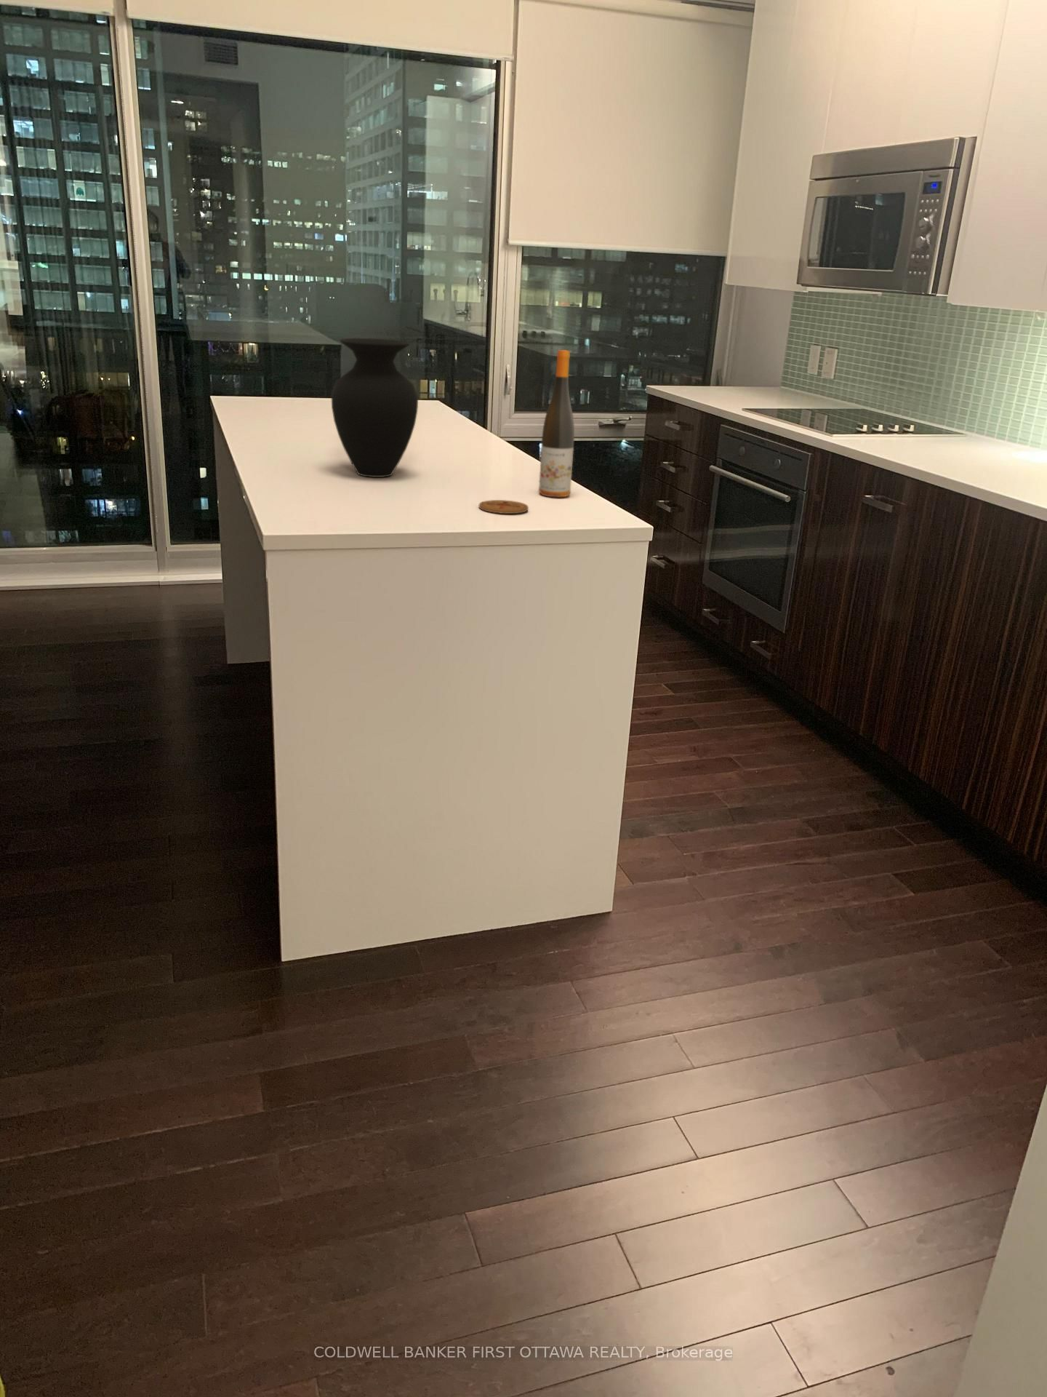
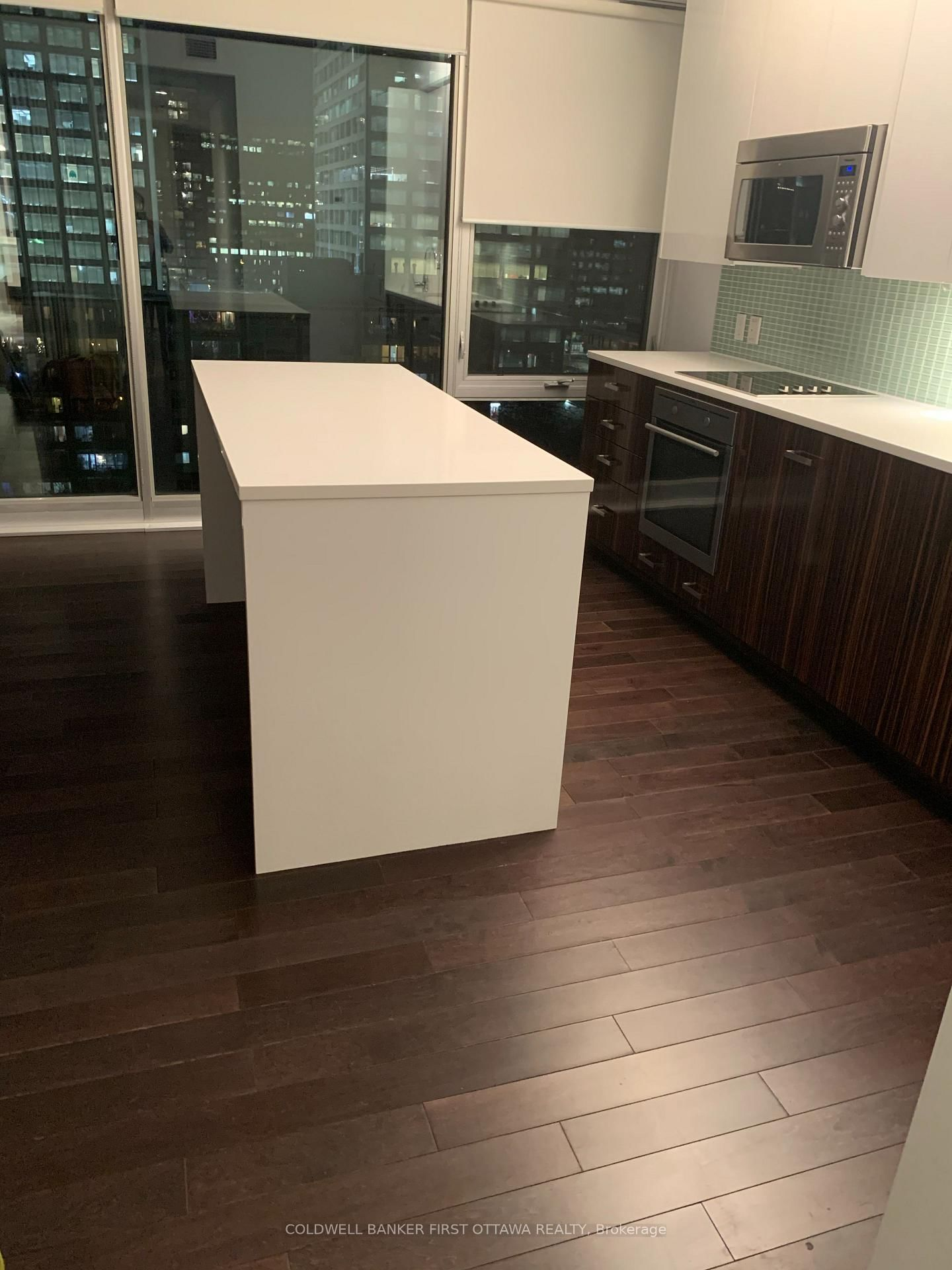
- coaster (503, 506)
- vase (374, 409)
- wine bottle (559, 424)
